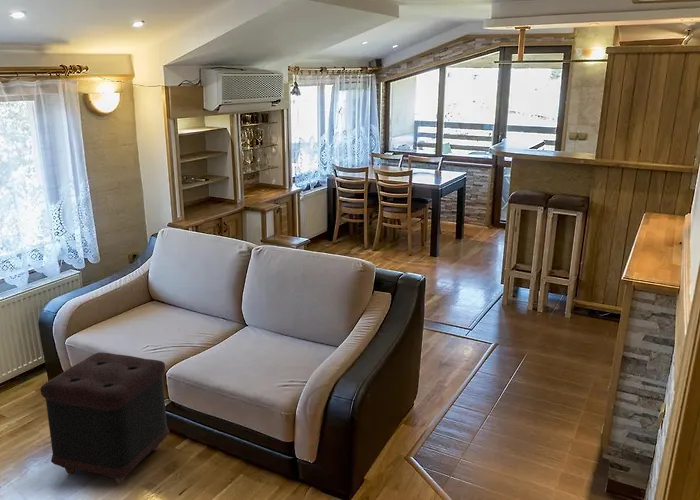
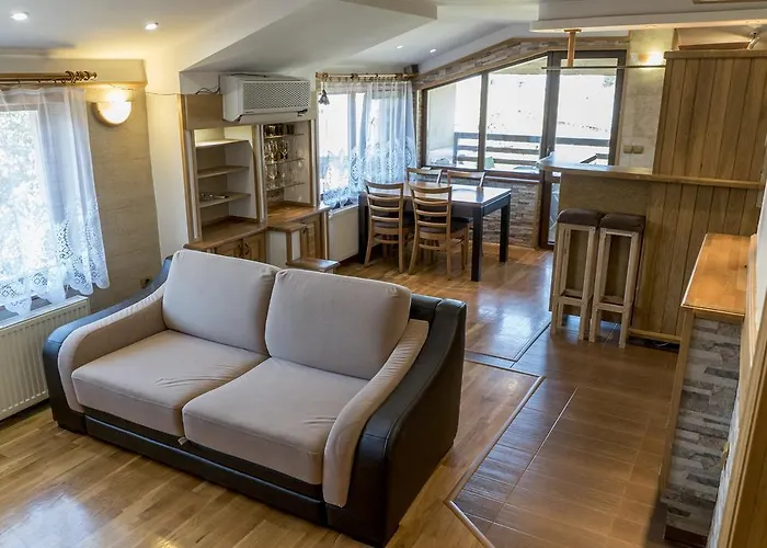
- ottoman (109, 415)
